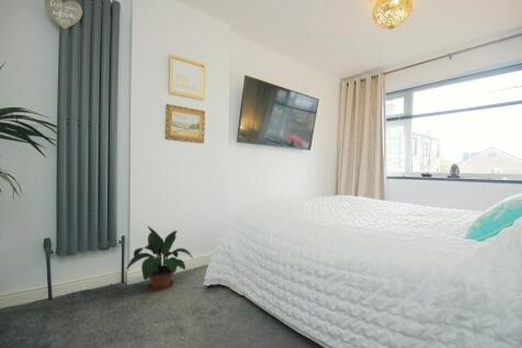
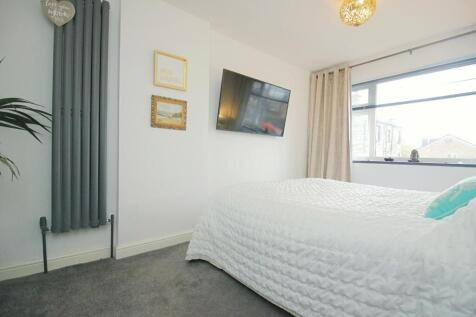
- potted plant (160, 254)
